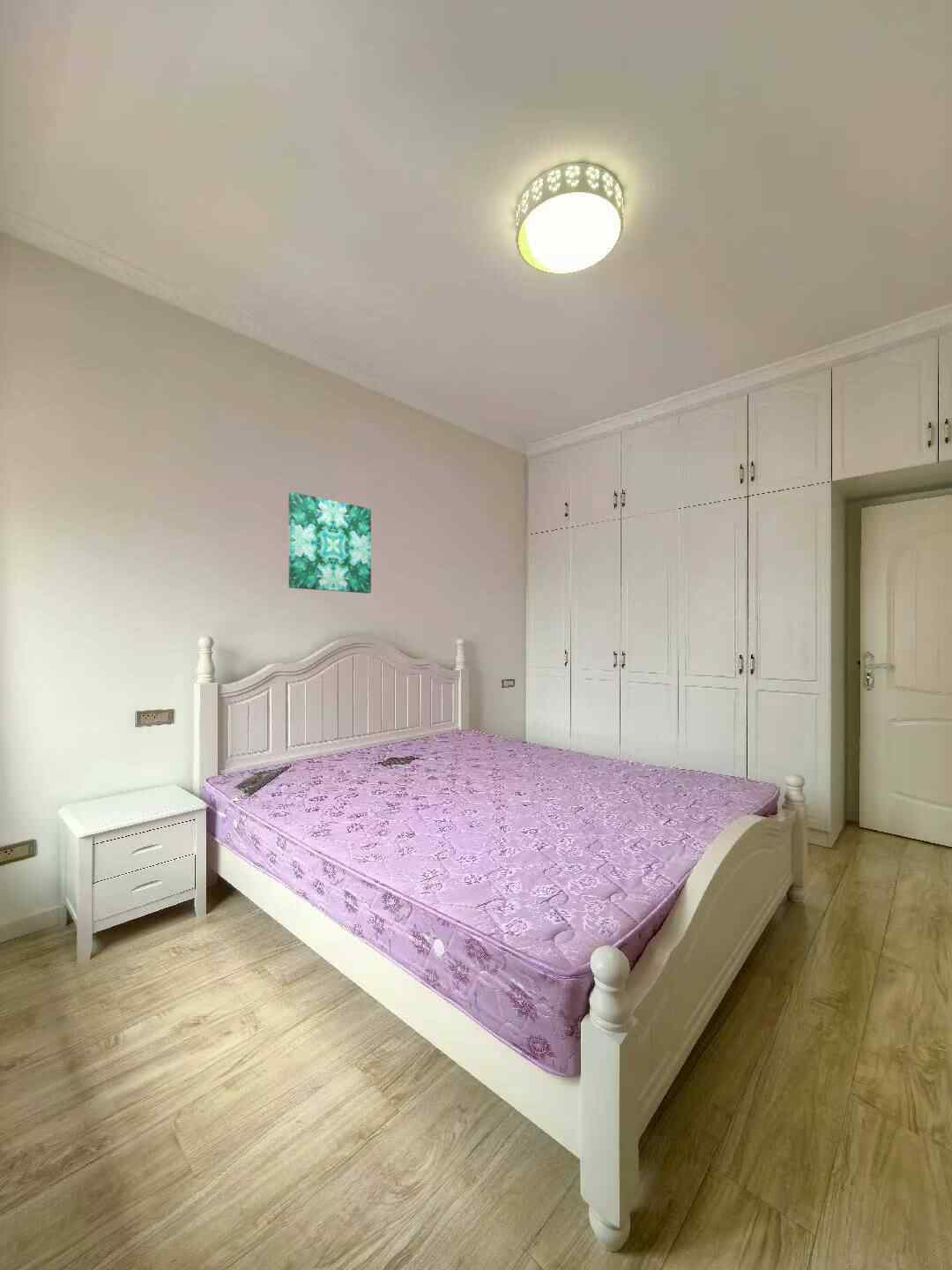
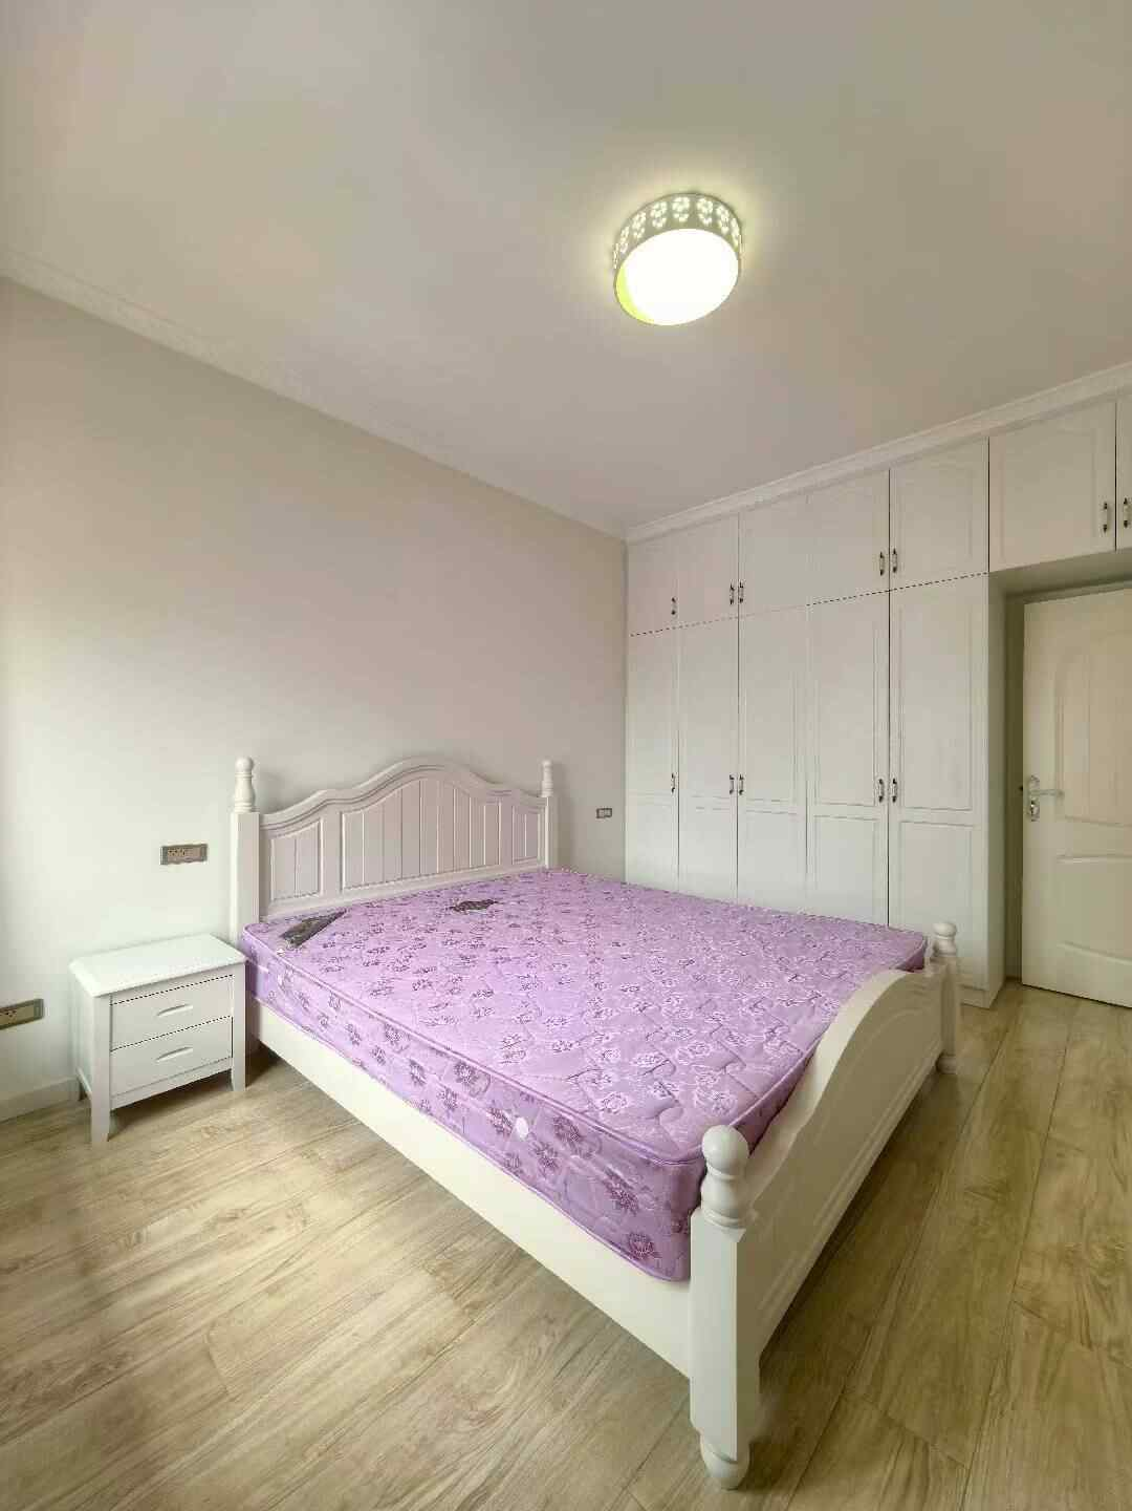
- wall art (331, 546)
